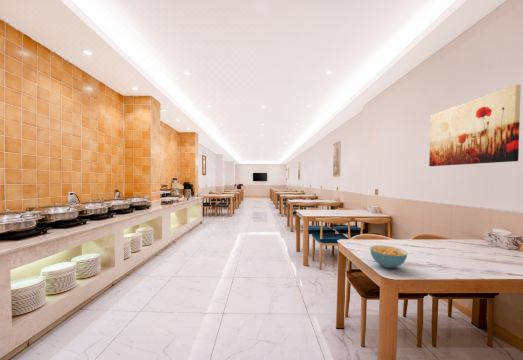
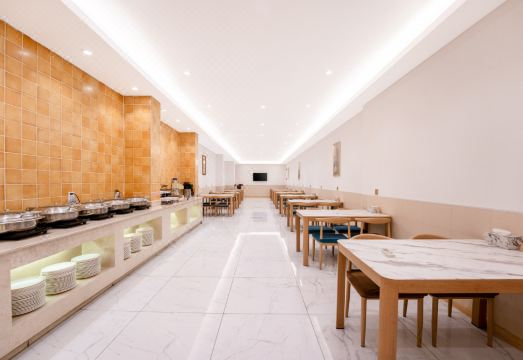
- cereal bowl (387, 258)
- wall art (465, 133)
